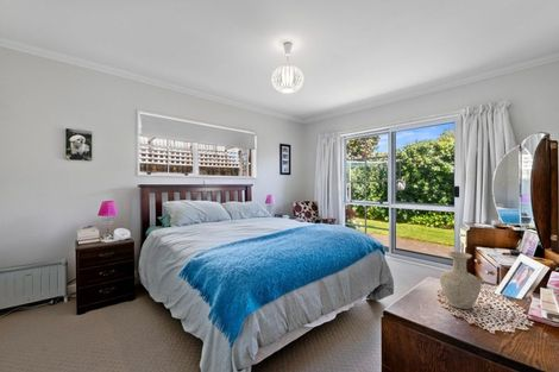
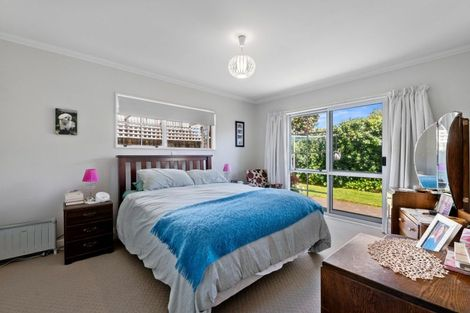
- vase (459, 279)
